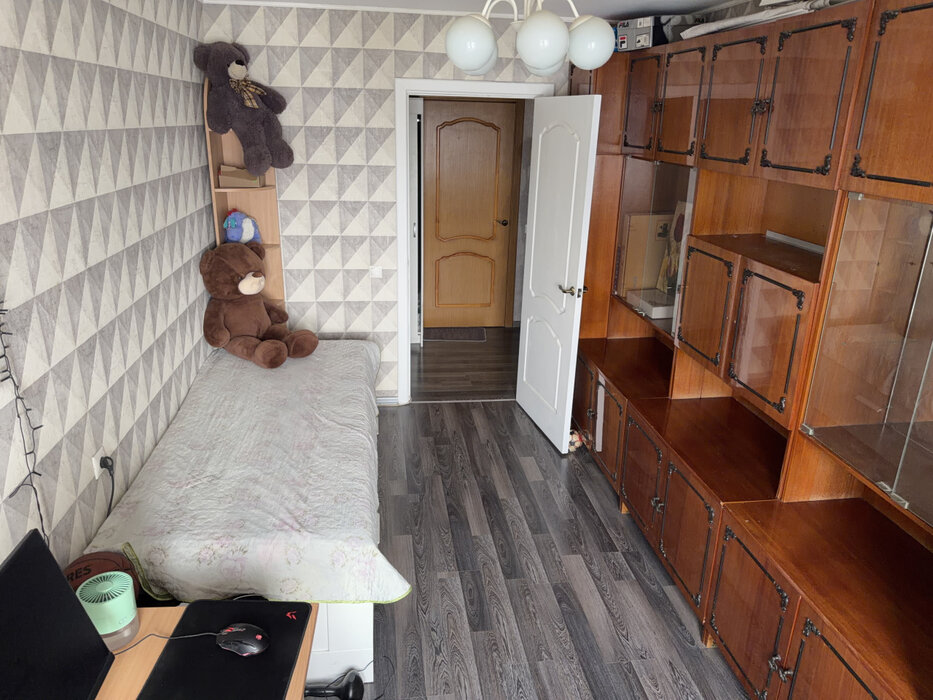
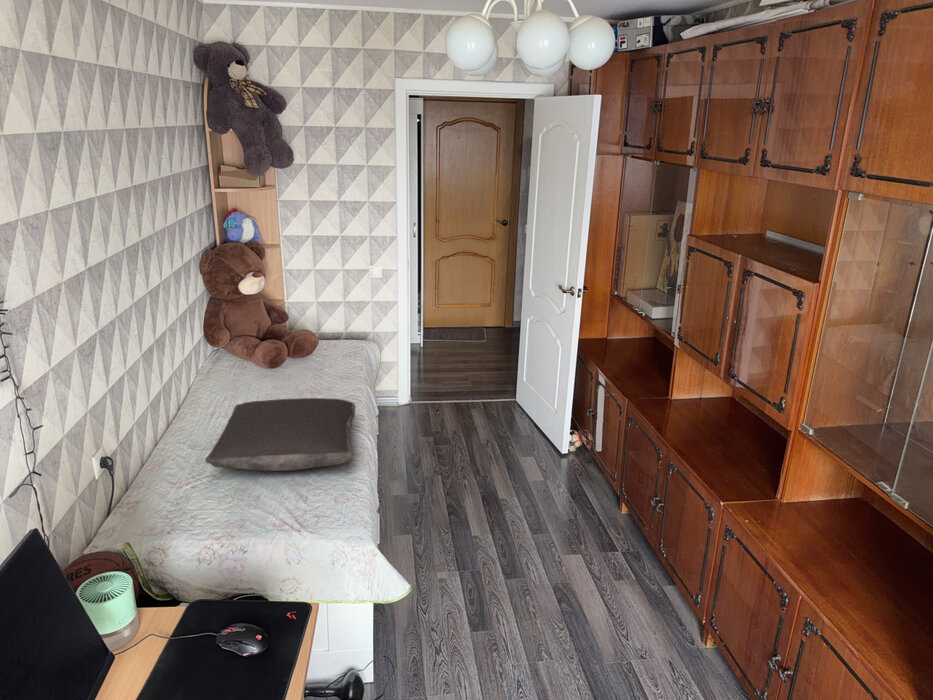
+ pillow (289, 433)
